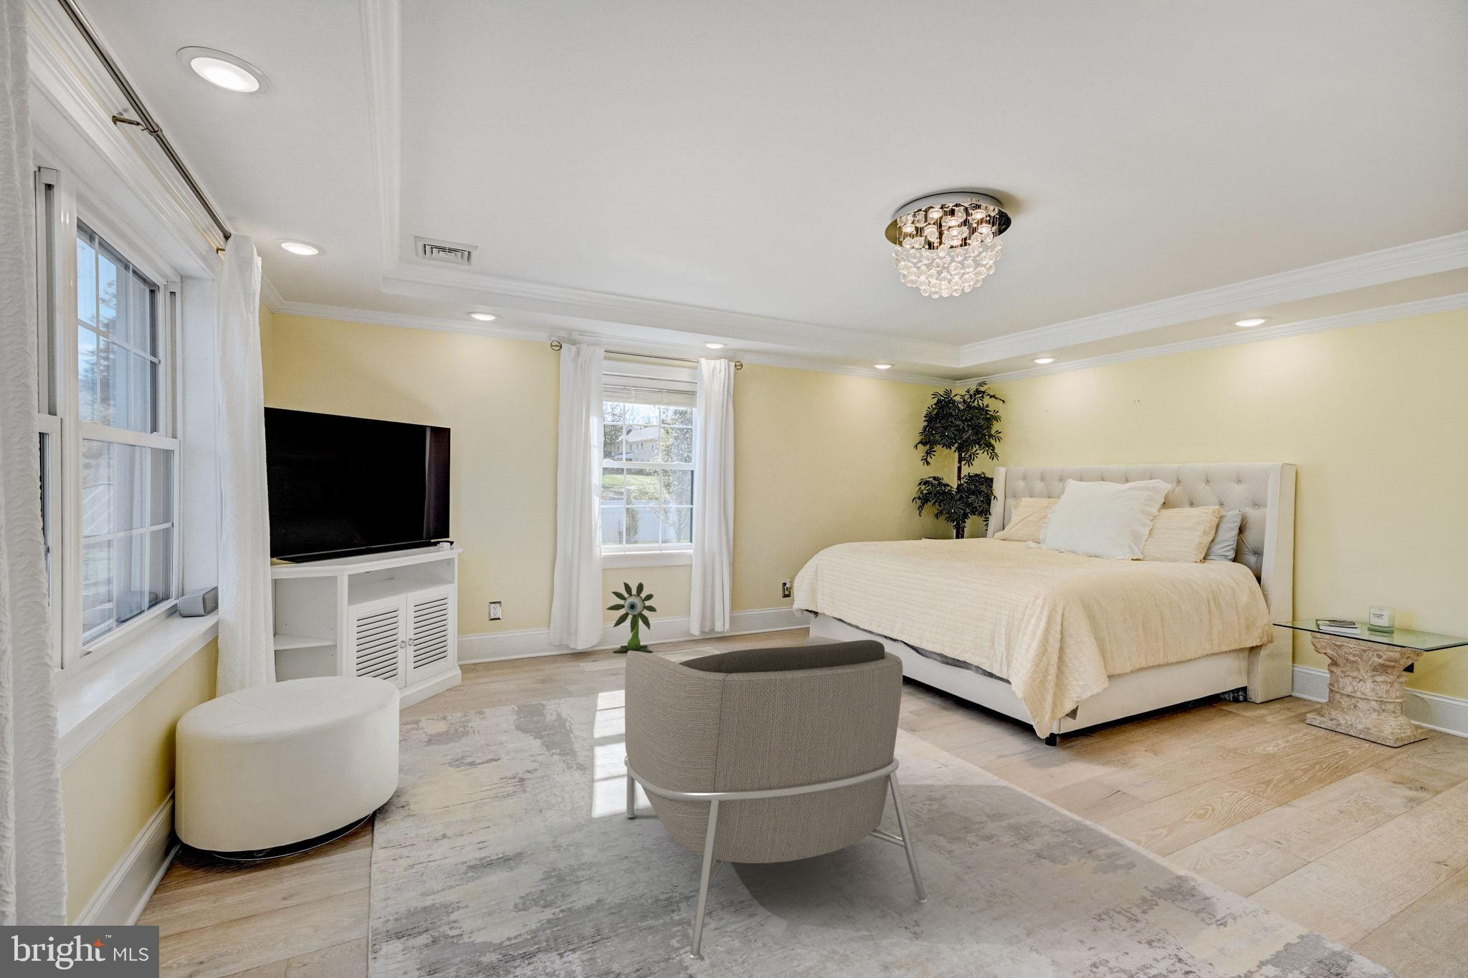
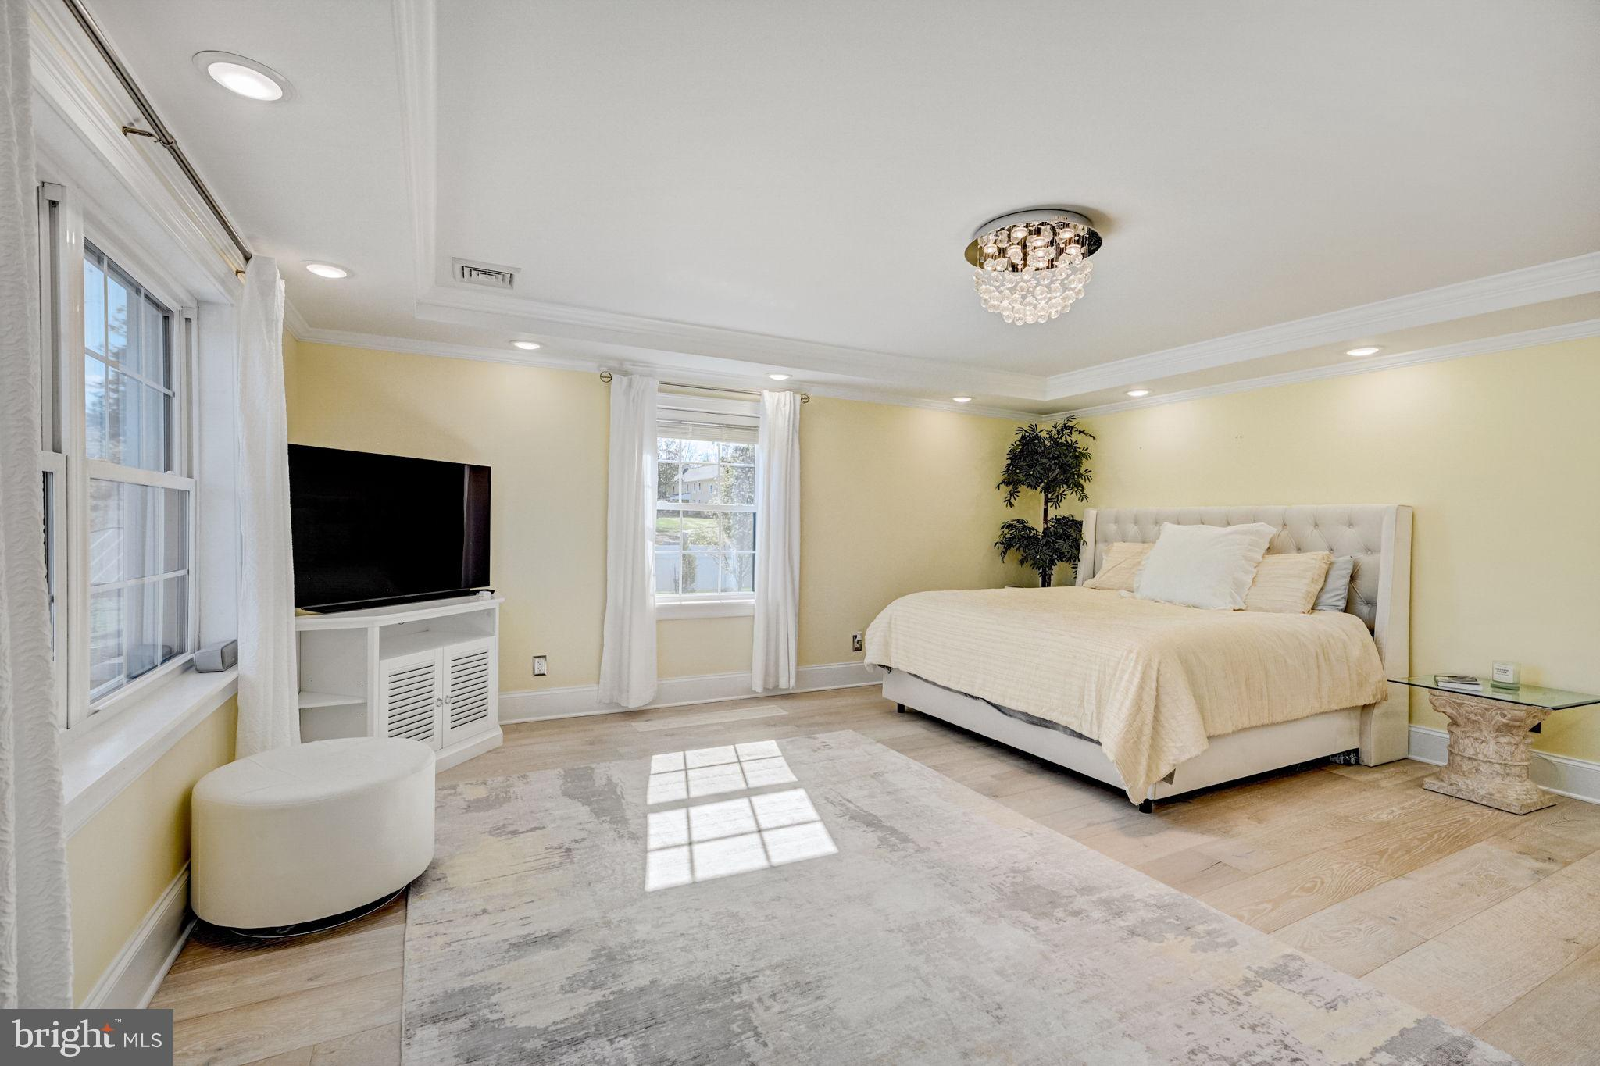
- decorative plant (631, 615)
- armchair (765, 735)
